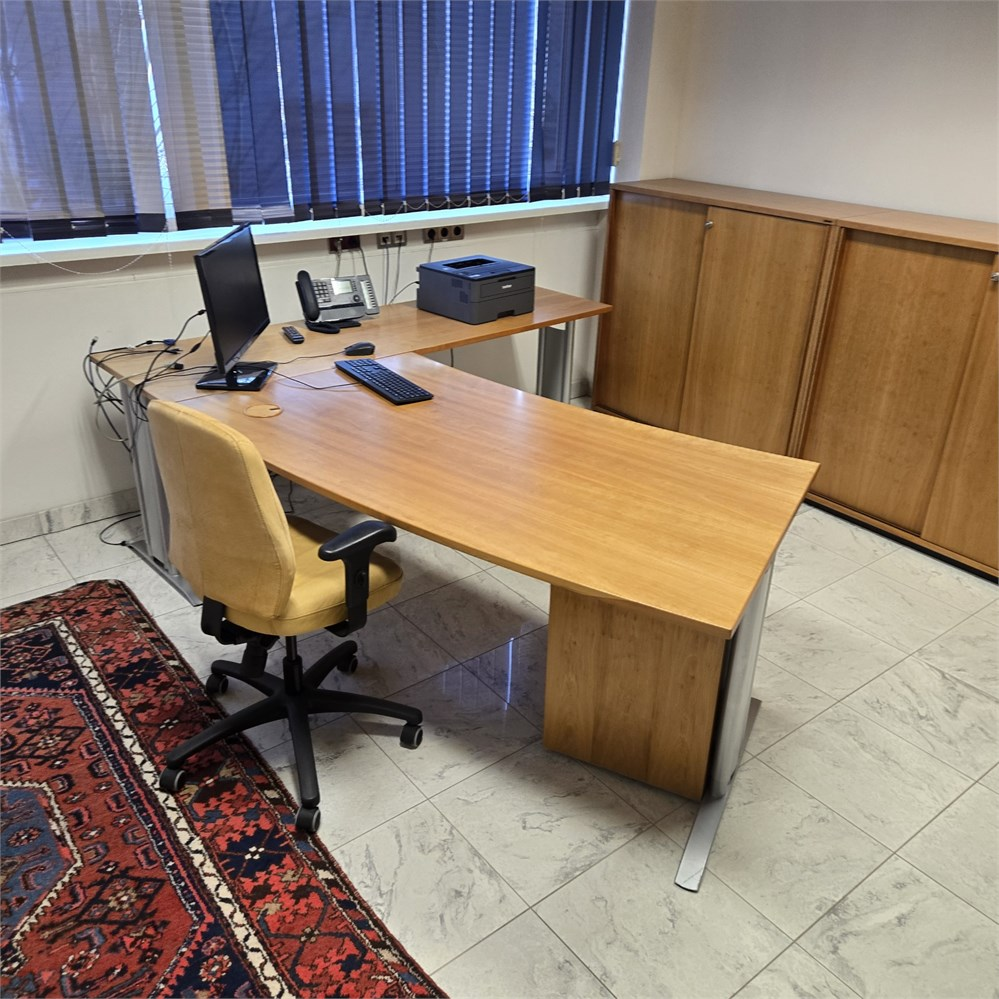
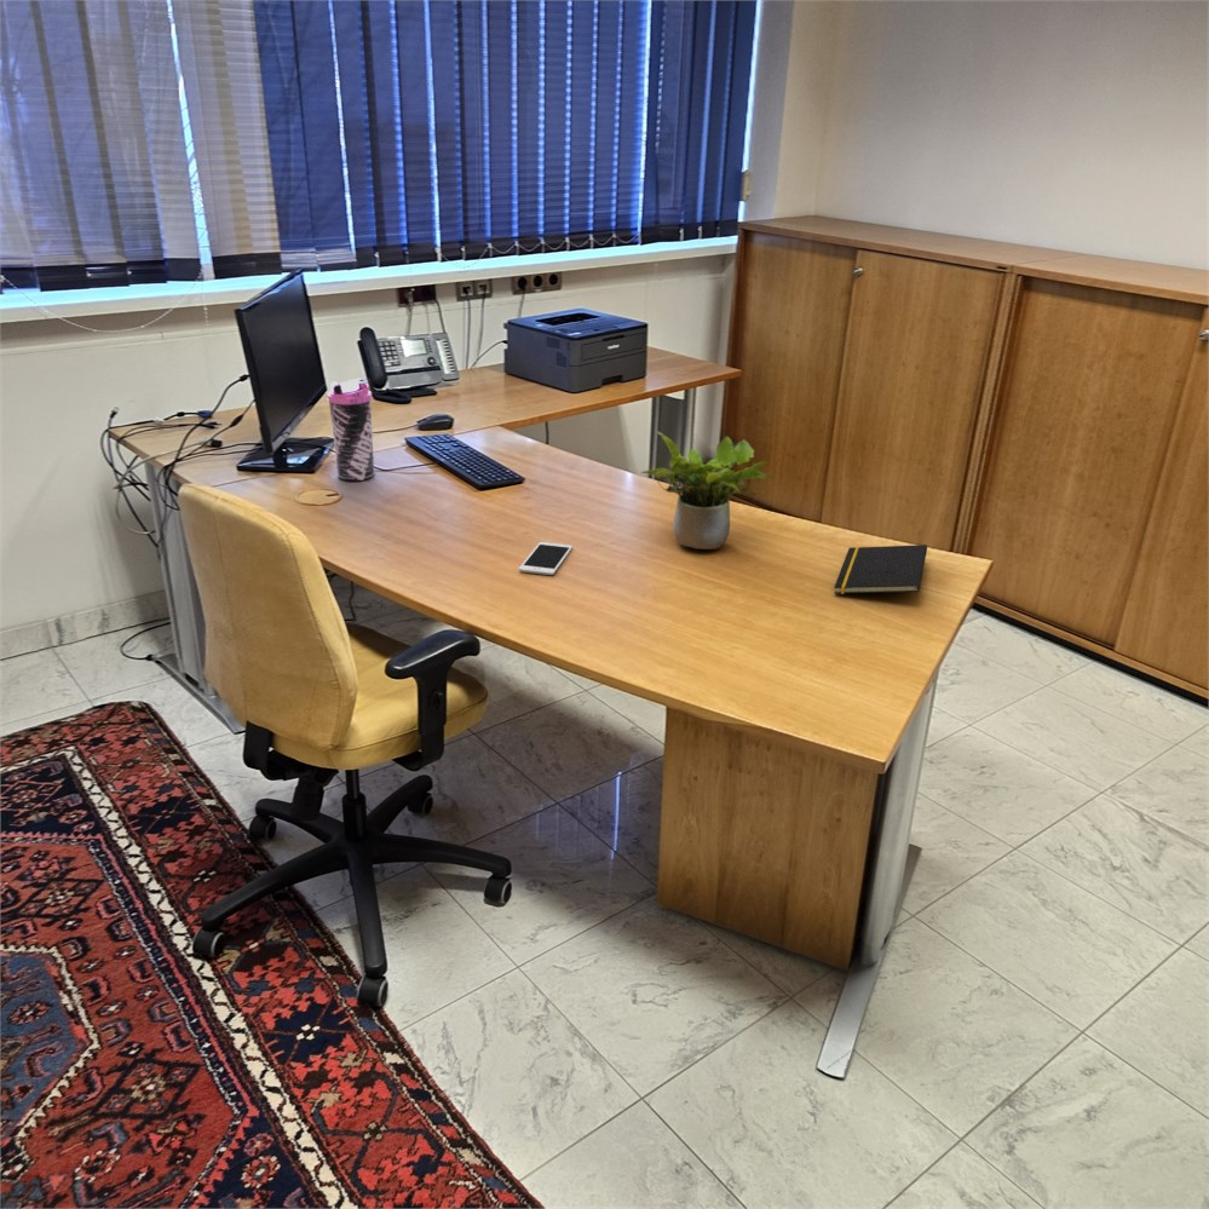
+ water bottle (352, 428)
+ notepad (881, 568)
+ potted plant (707, 490)
+ cell phone (546, 558)
